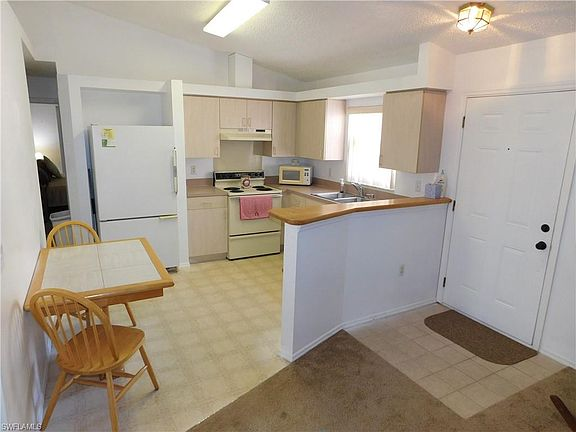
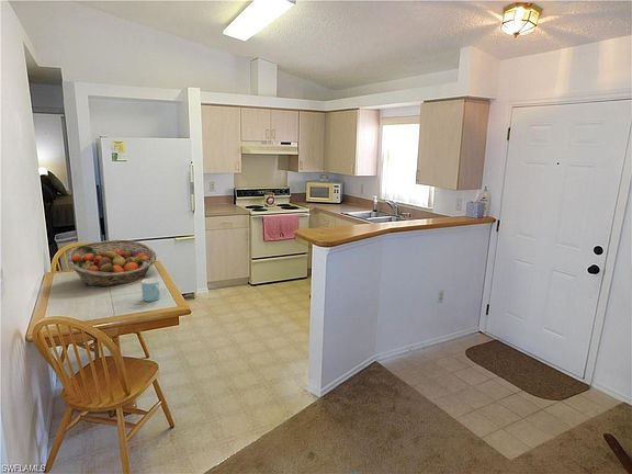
+ fruit basket (113, 261)
+ mug (153, 290)
